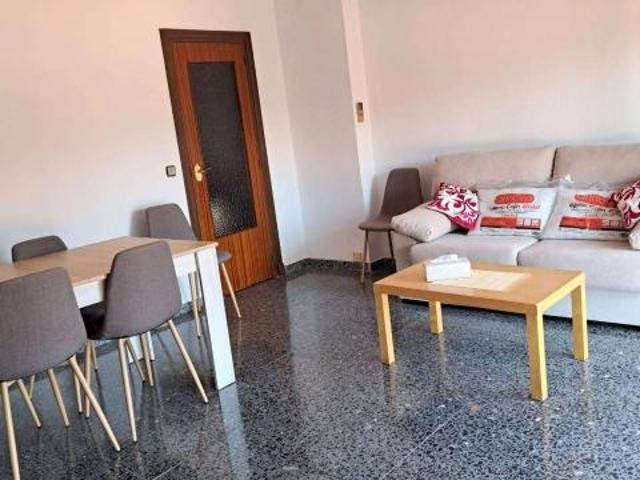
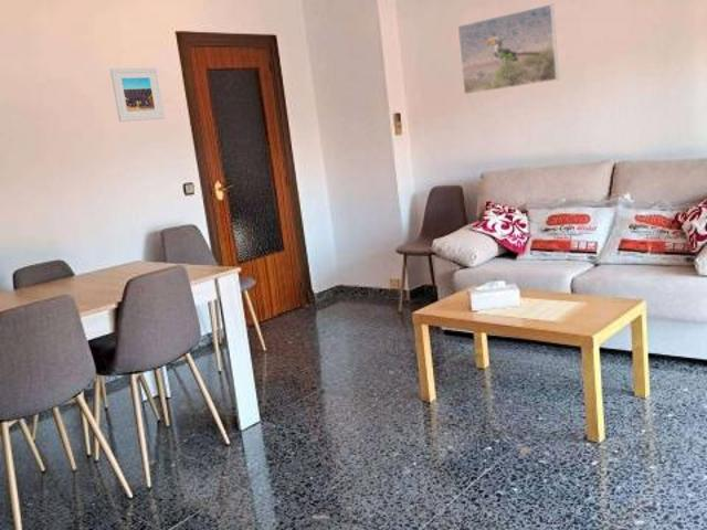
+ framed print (137, 94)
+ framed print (506, 51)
